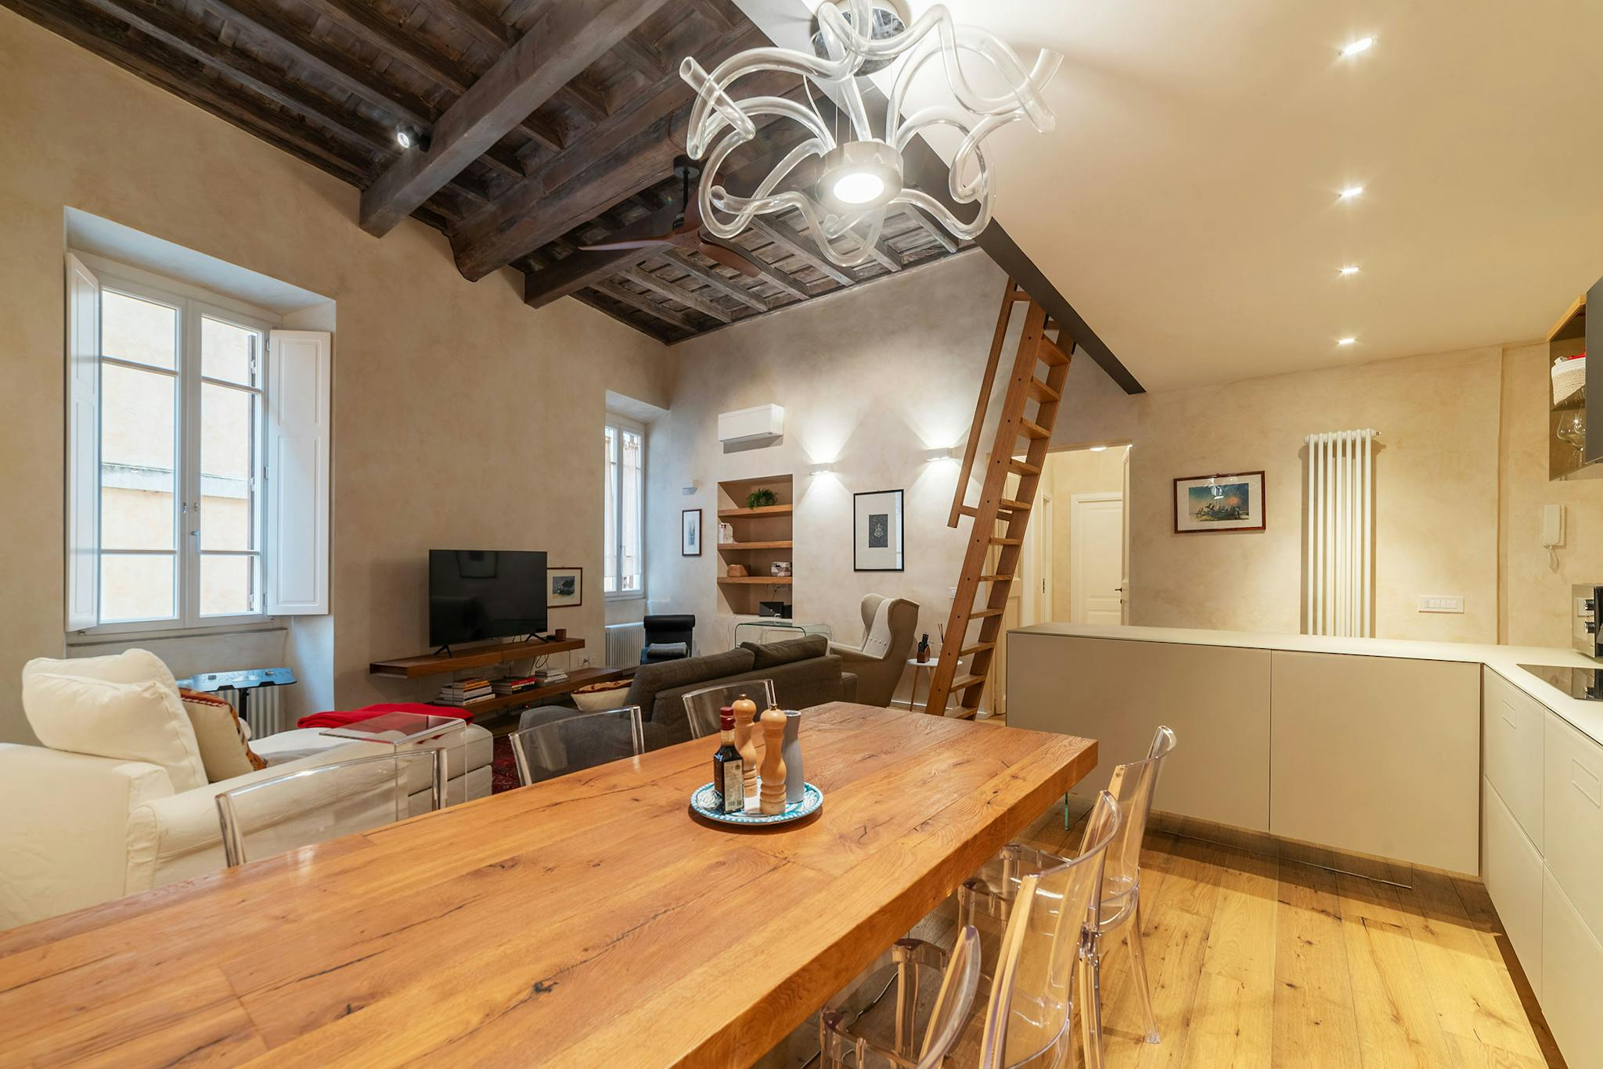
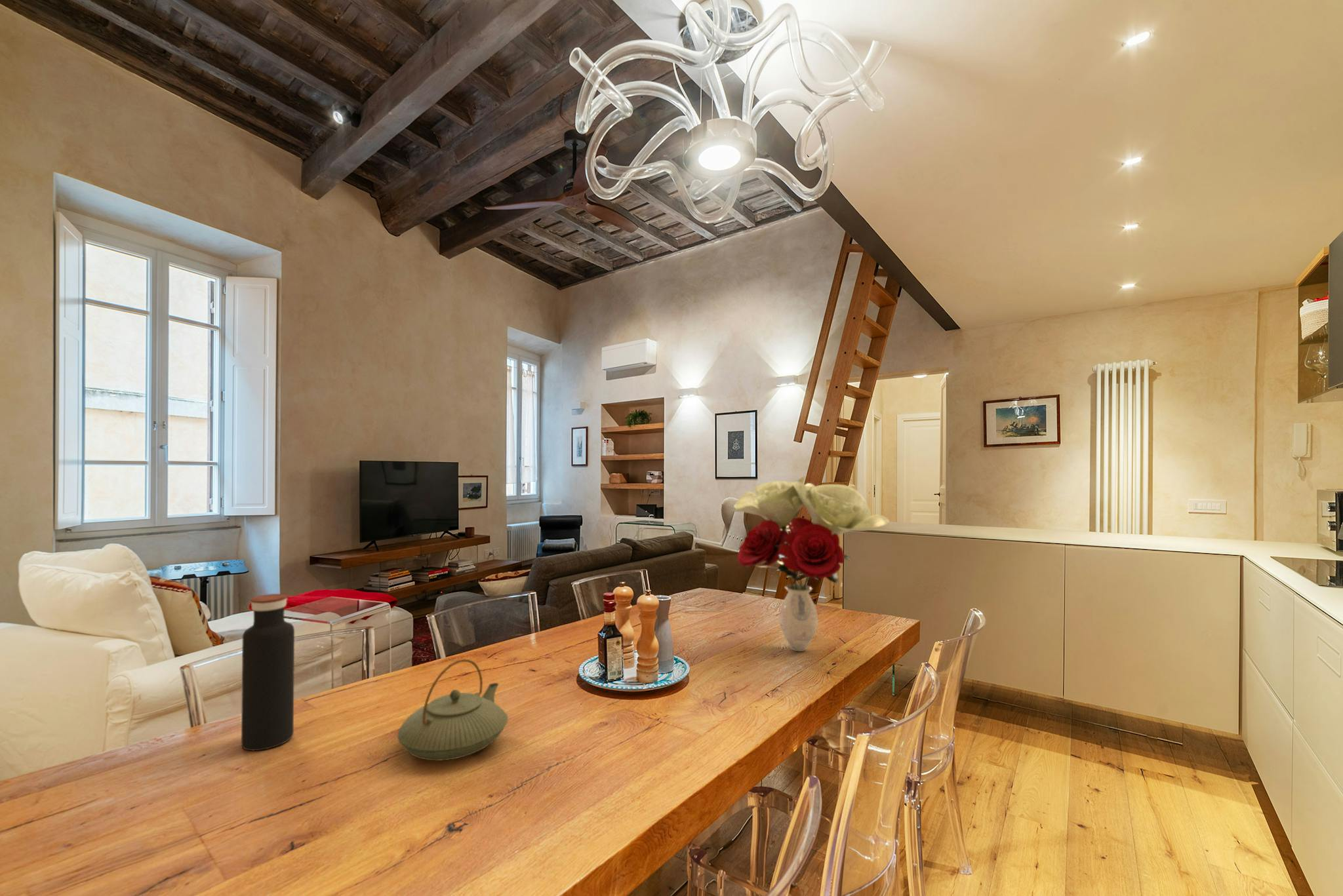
+ teapot (460, 699)
+ water bottle (268, 669)
+ flower bouquet (803, 561)
